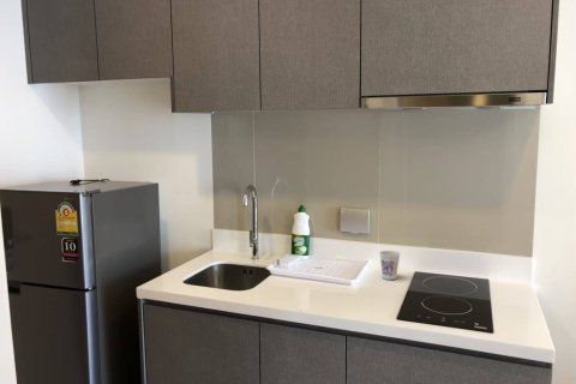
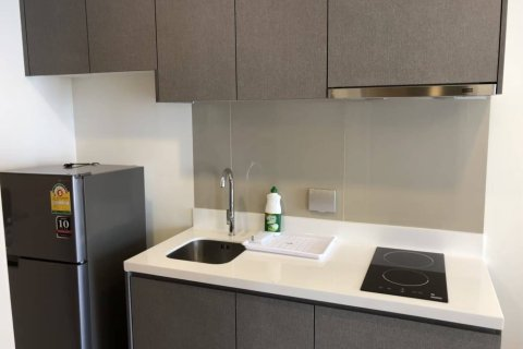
- cup (389, 265)
